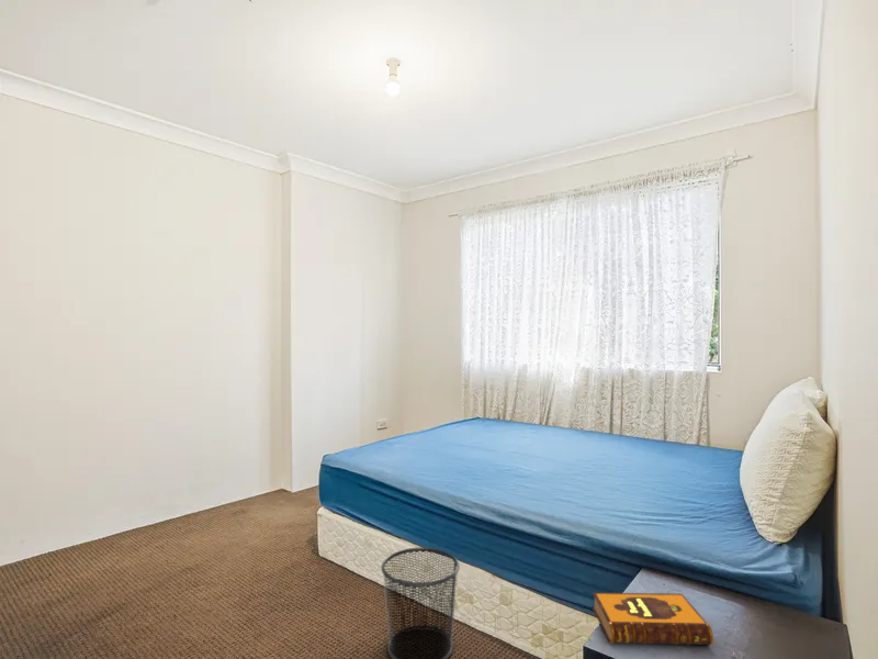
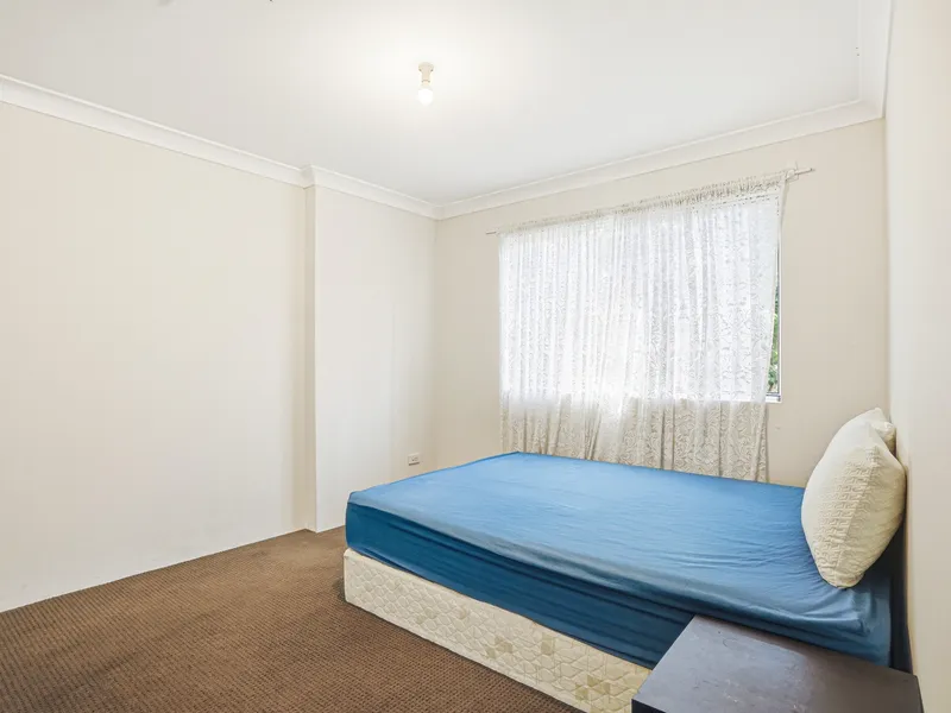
- hardback book (649, 618)
- waste bin (420, 605)
